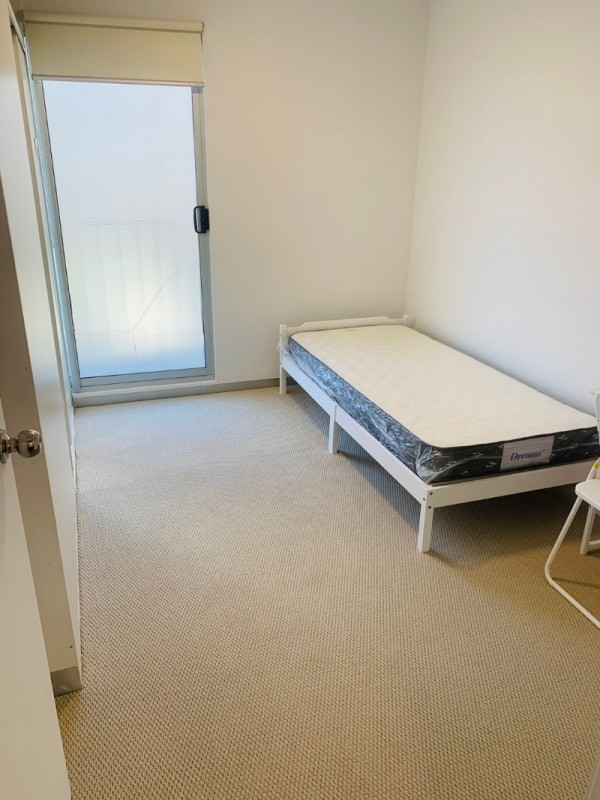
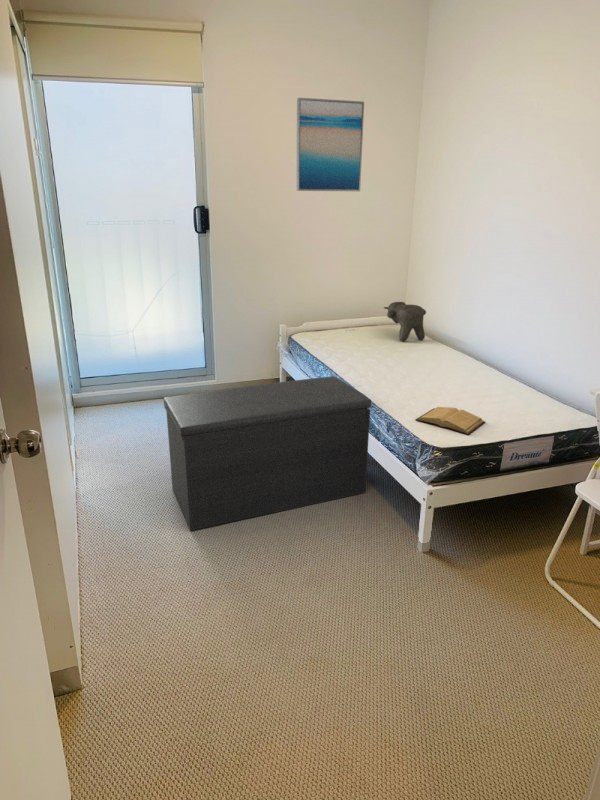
+ bench (268, 445)
+ wall art (329, 146)
+ book (450, 417)
+ teddy bear (402, 319)
